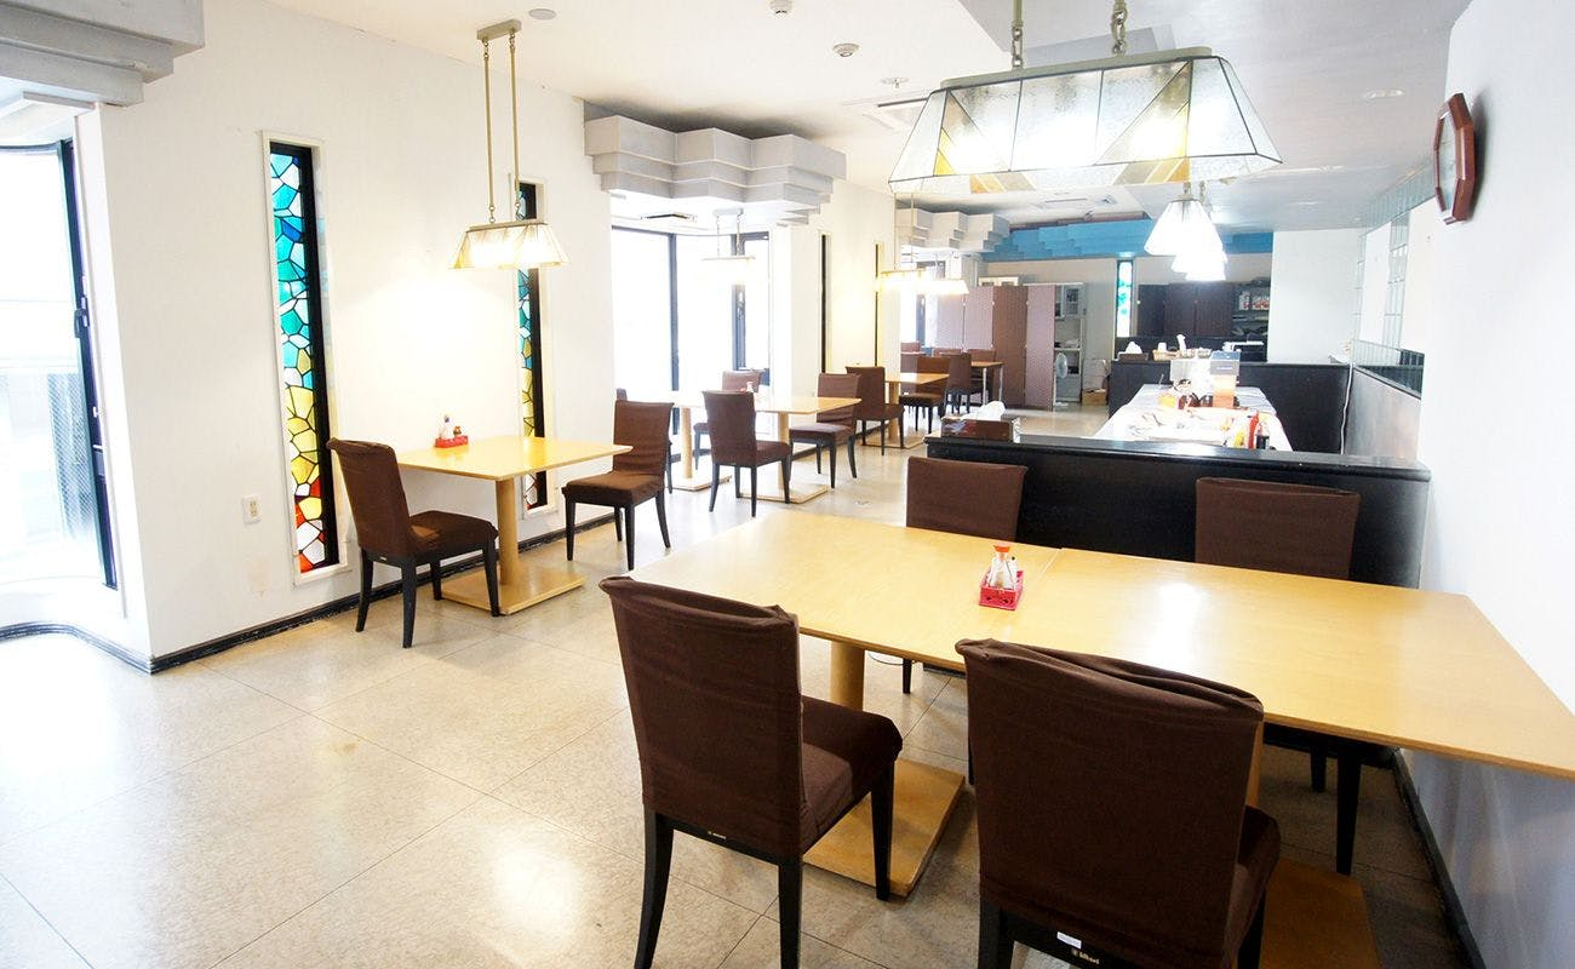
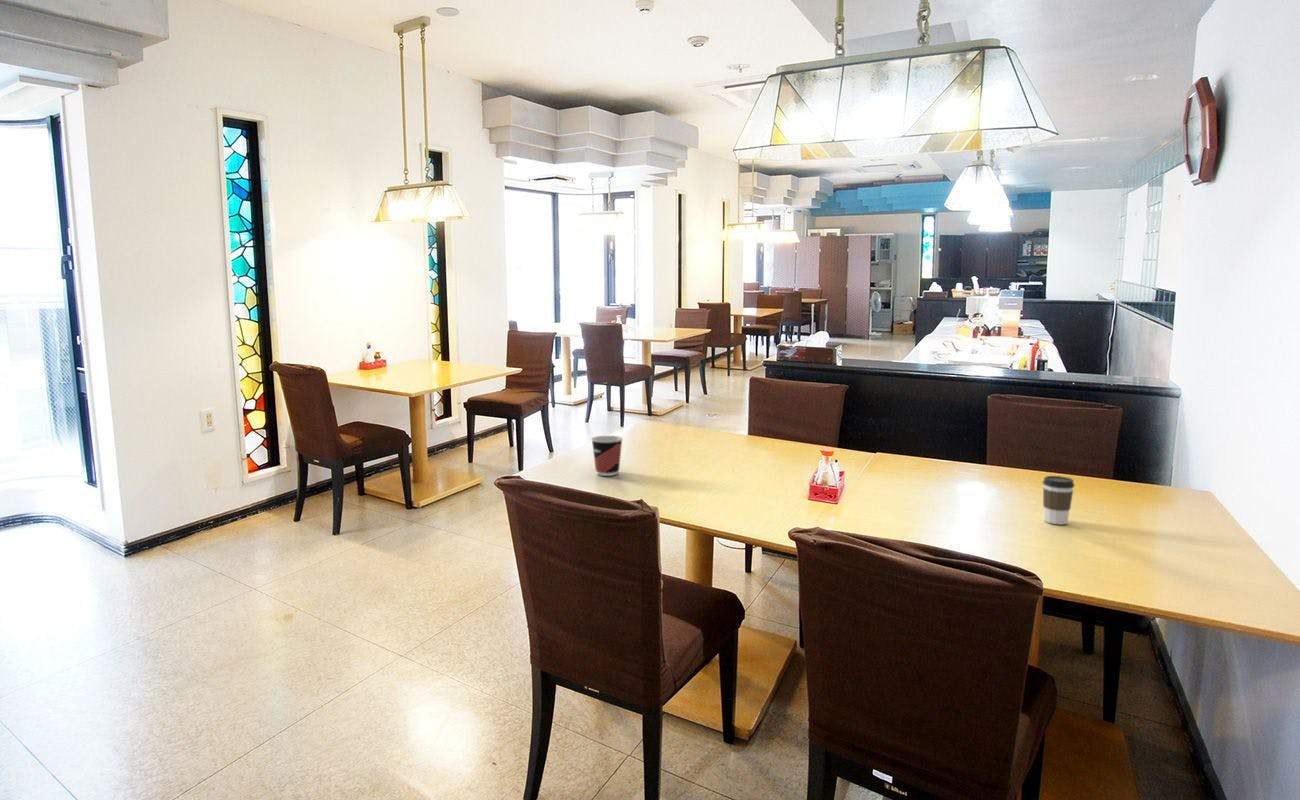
+ cup (607, 455)
+ coffee cup (1057, 500)
